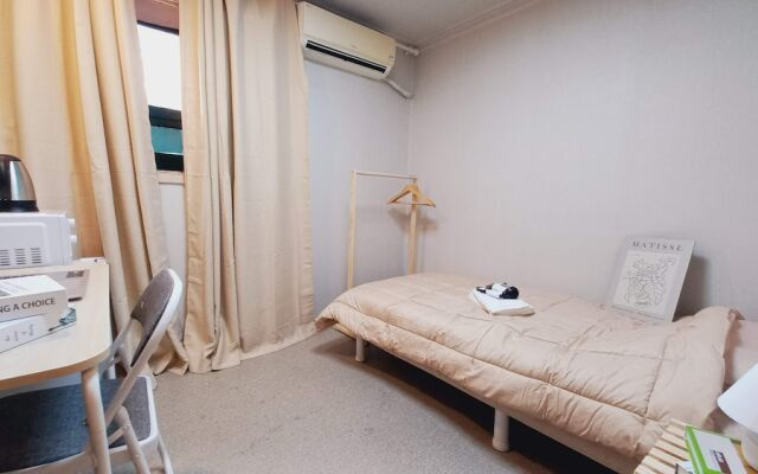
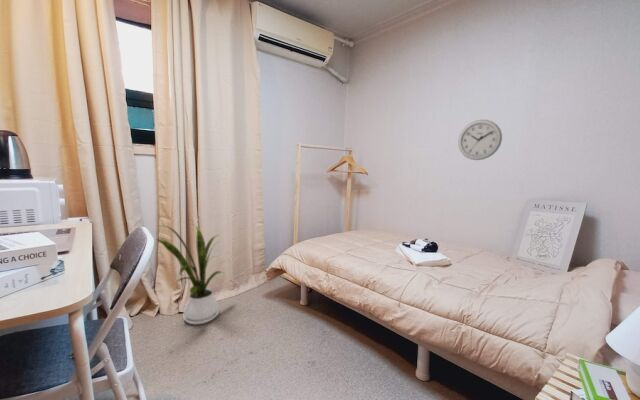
+ house plant (195, 269)
+ wall clock (478, 140)
